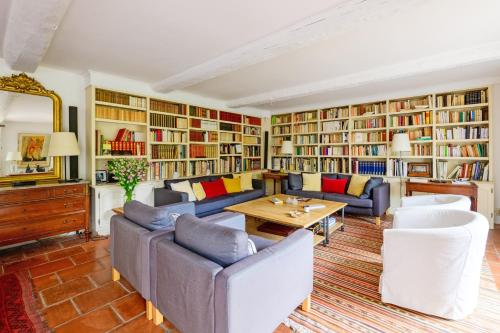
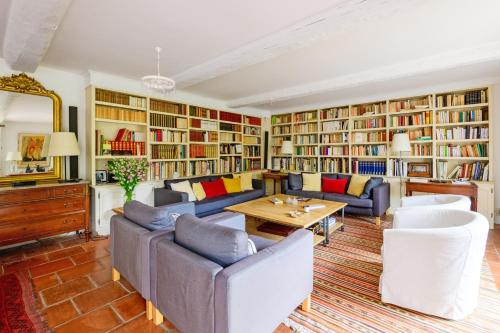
+ chandelier (158, 70)
